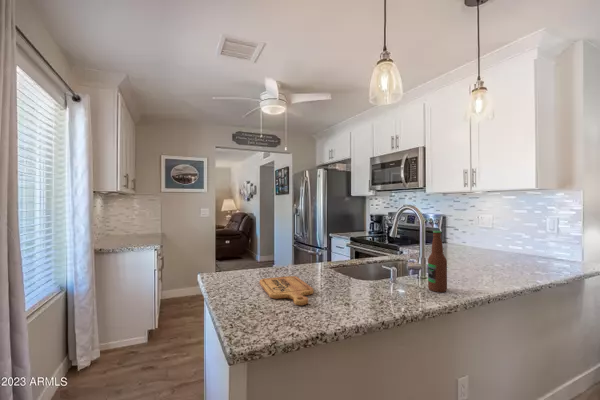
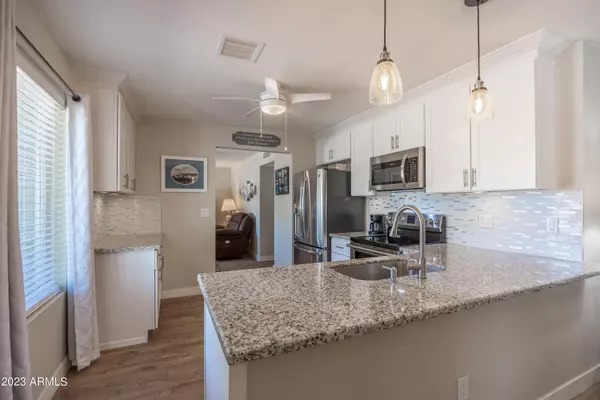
- cutting board (288, 289)
- bottle (437, 260)
